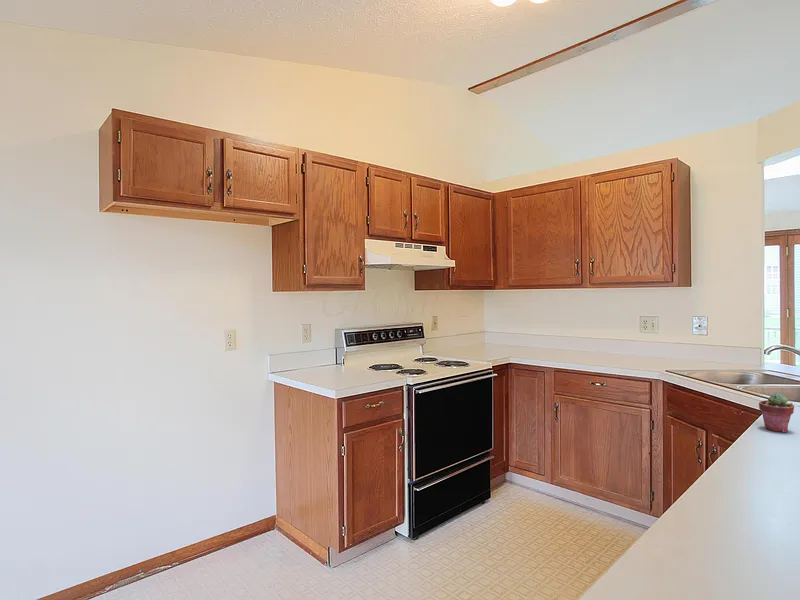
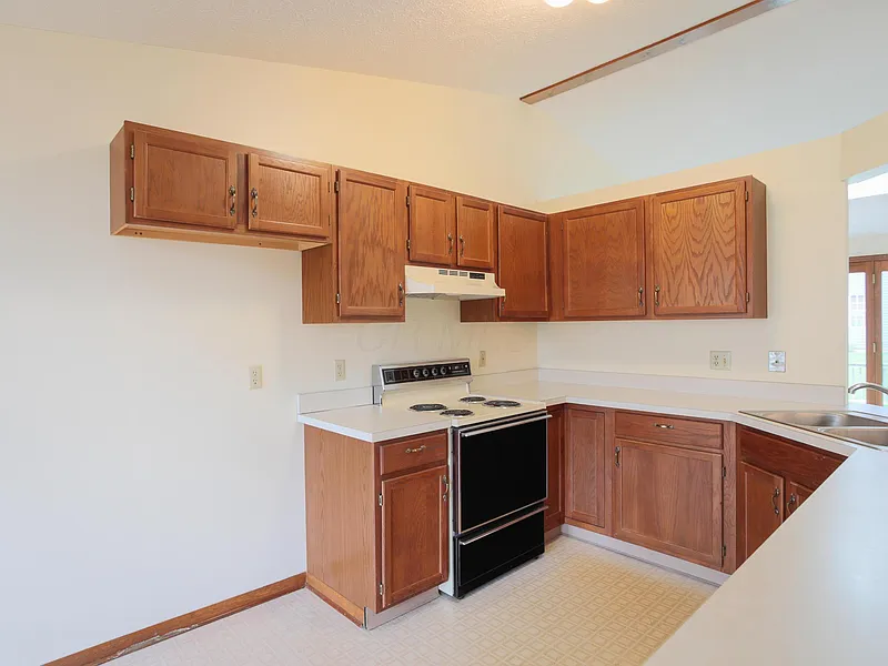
- potted succulent (776, 411)
